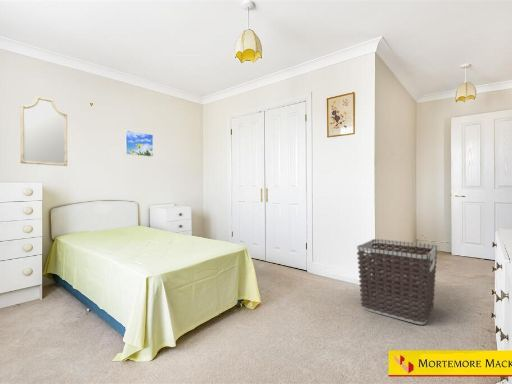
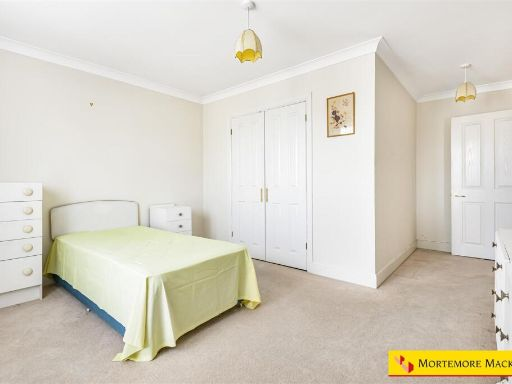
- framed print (139, 144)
- home mirror (45, 131)
- clothes hamper (397, 276)
